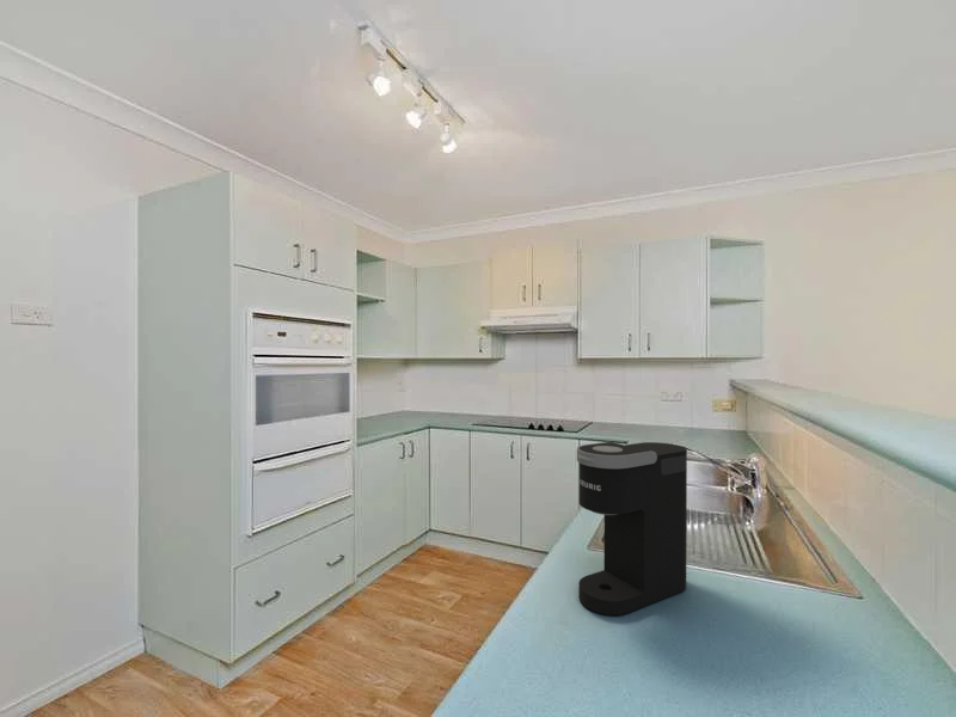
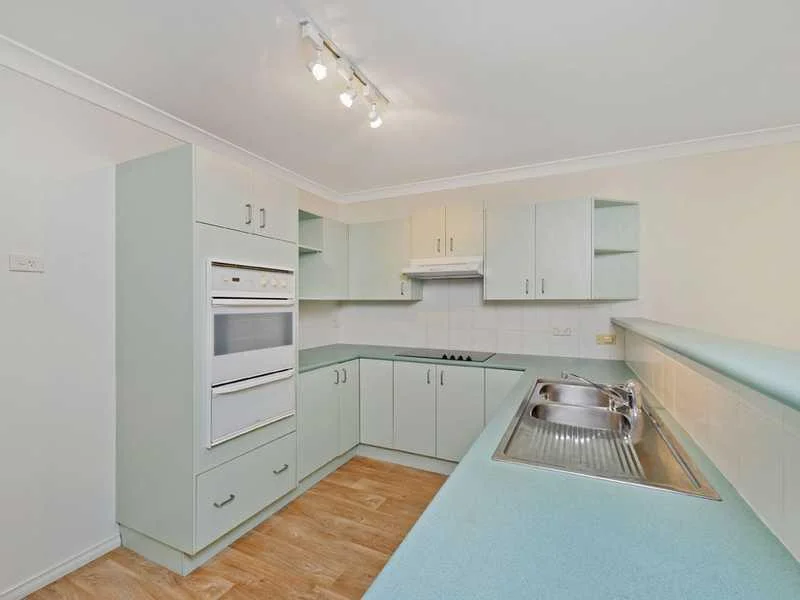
- coffee maker (632, 517)
